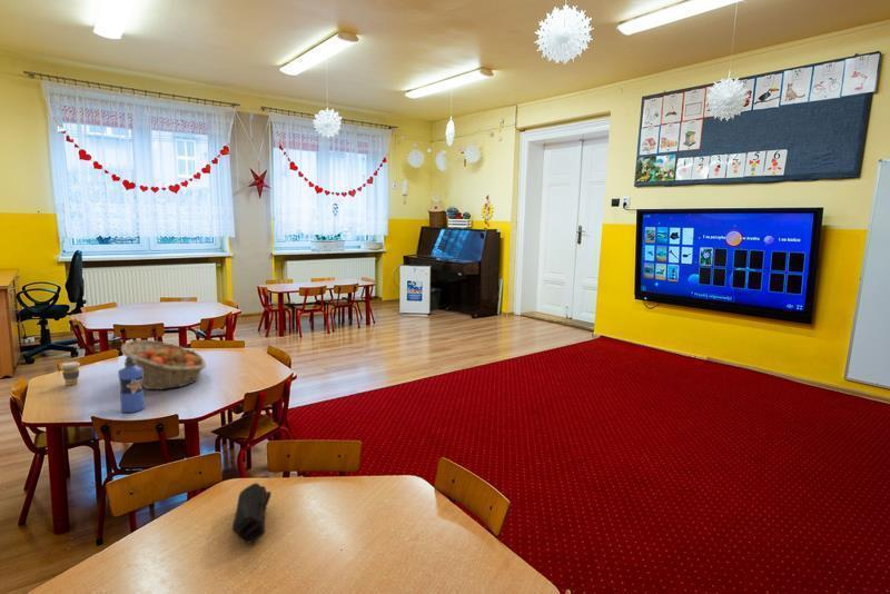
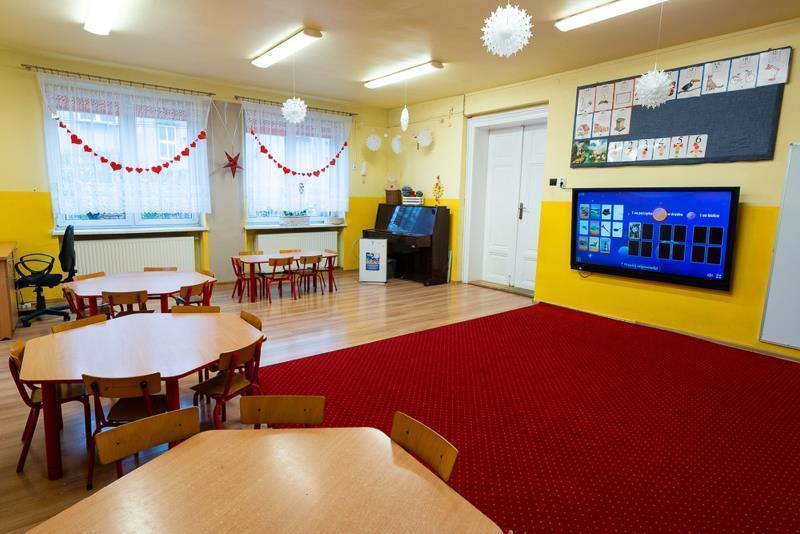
- pencil case (251, 511)
- fruit basket (165, 362)
- water bottle (130, 383)
- coffee cup (70, 373)
